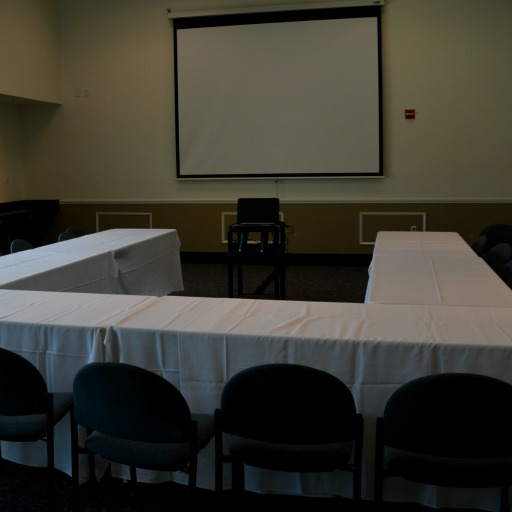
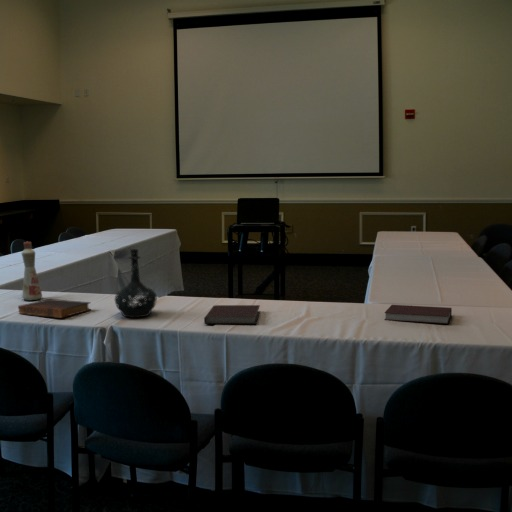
+ bottle (135, 282)
+ bottle (30, 270)
+ book (55, 307)
+ notebook (418, 313)
+ notebook (233, 314)
